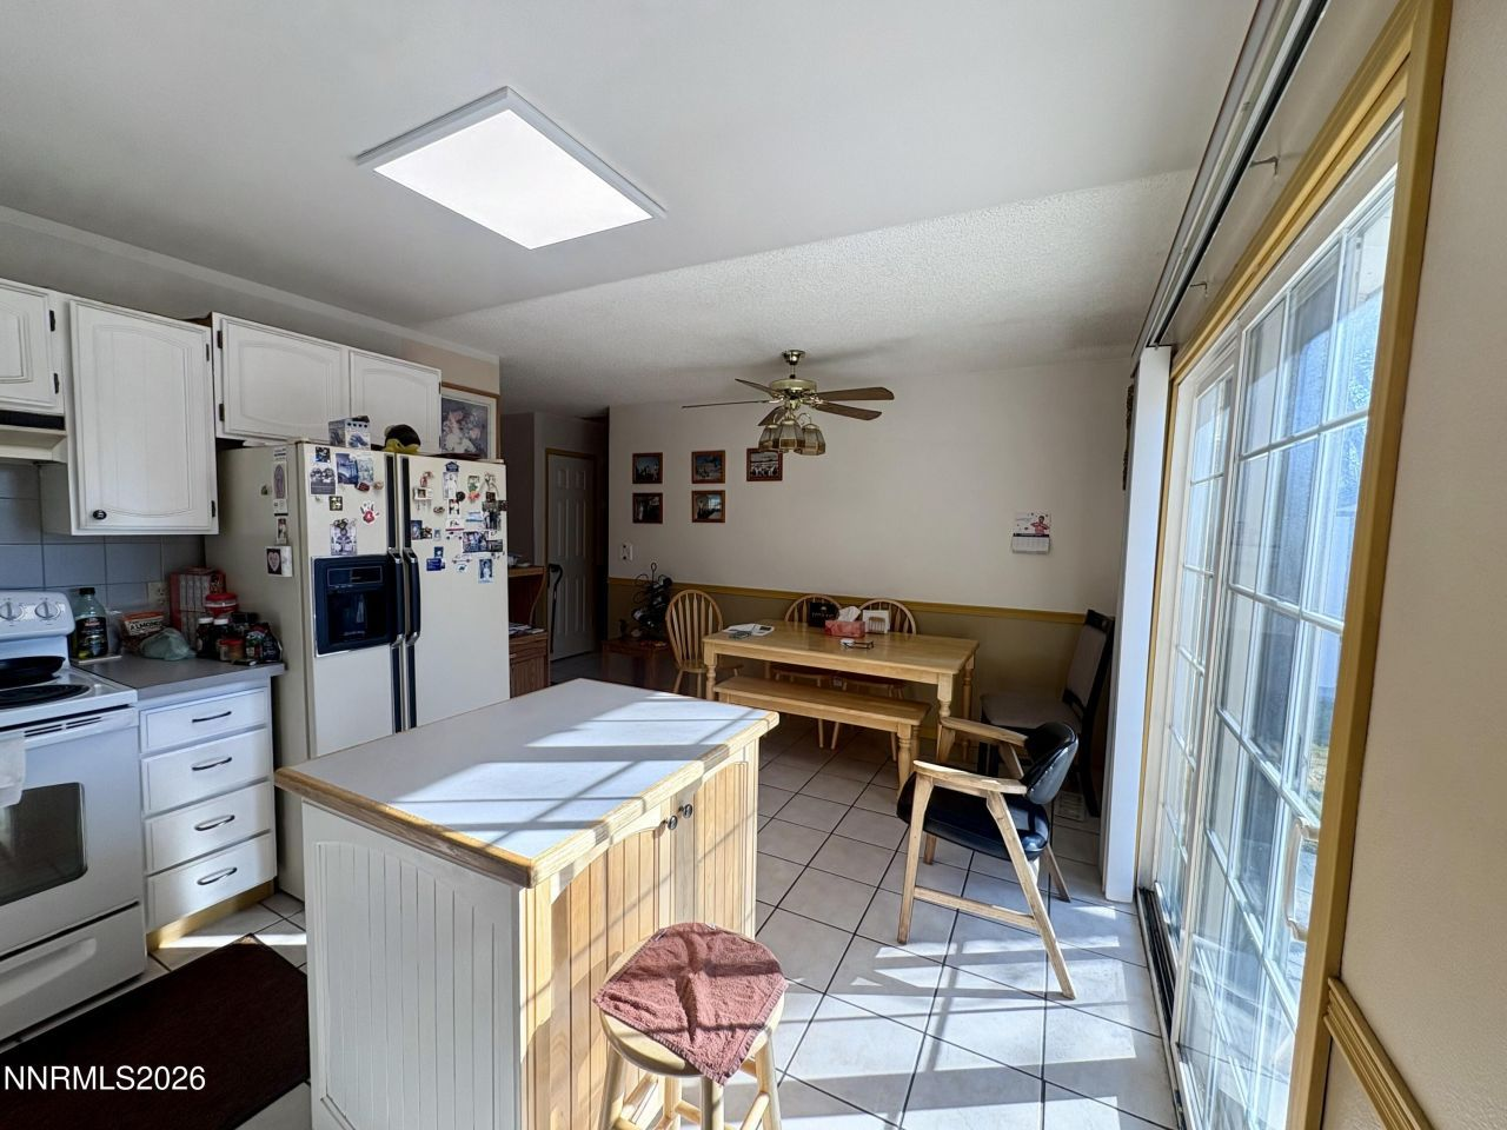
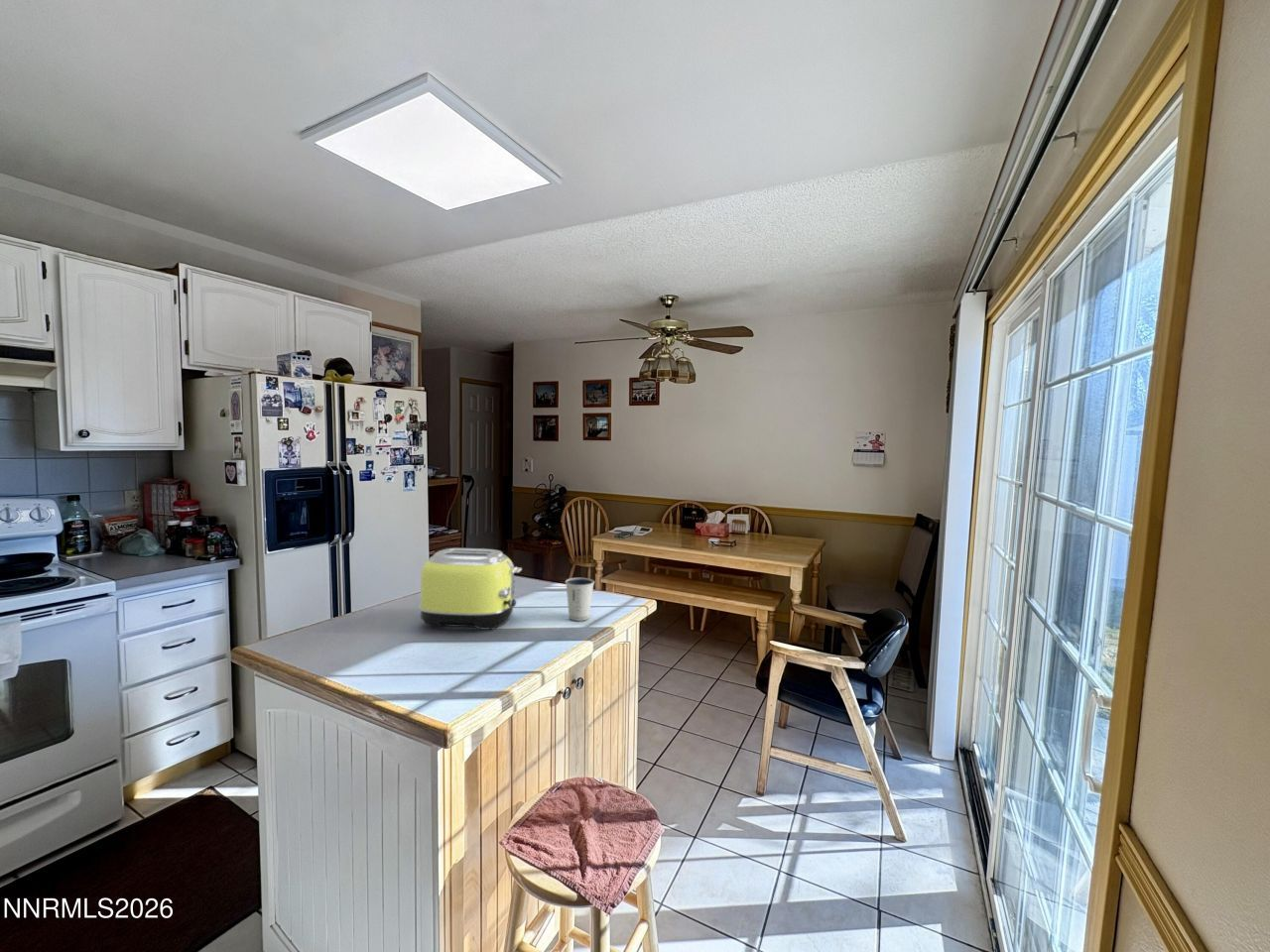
+ toaster (471, 586)
+ dixie cup (579, 599)
